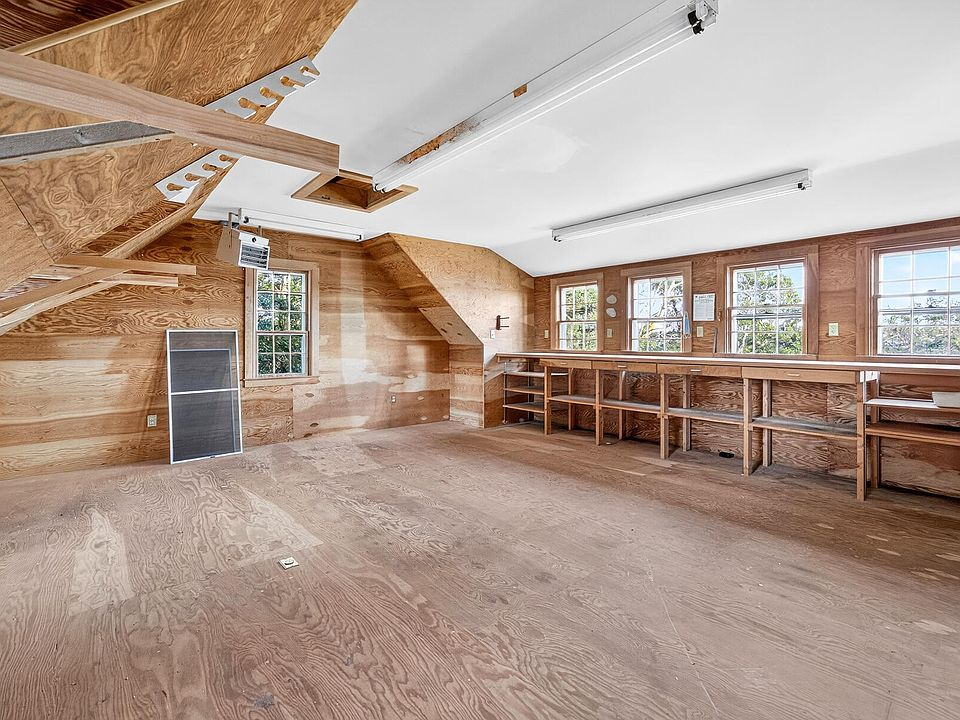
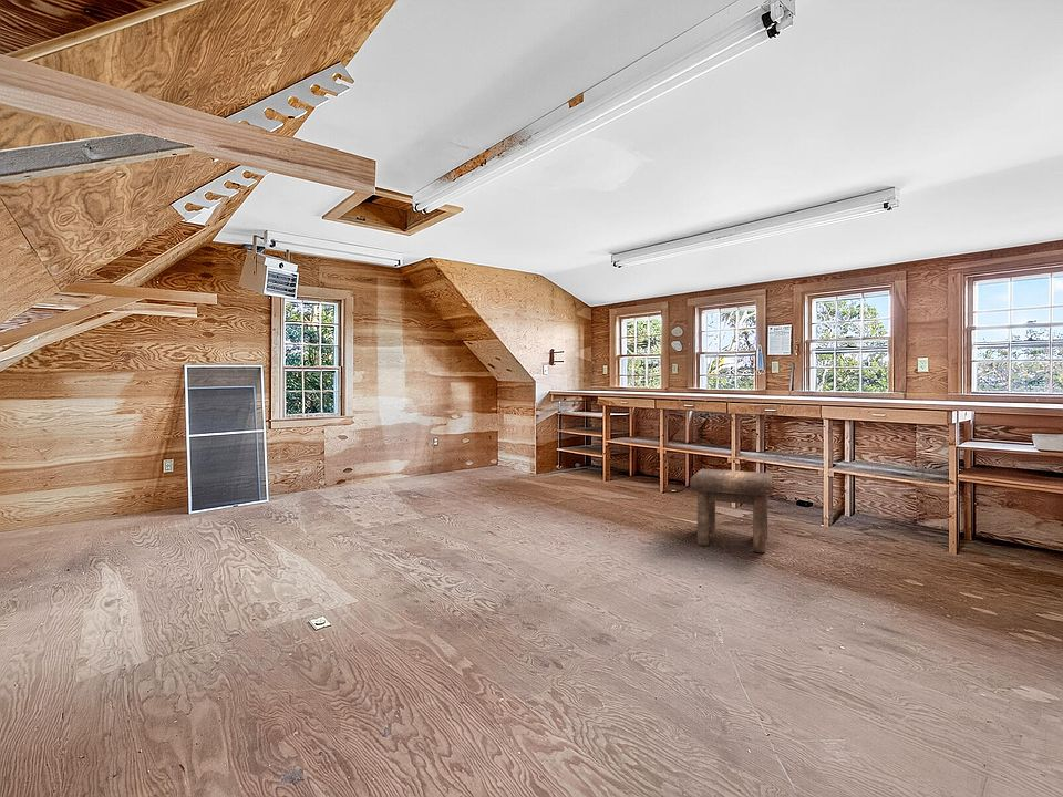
+ stool (732, 501)
